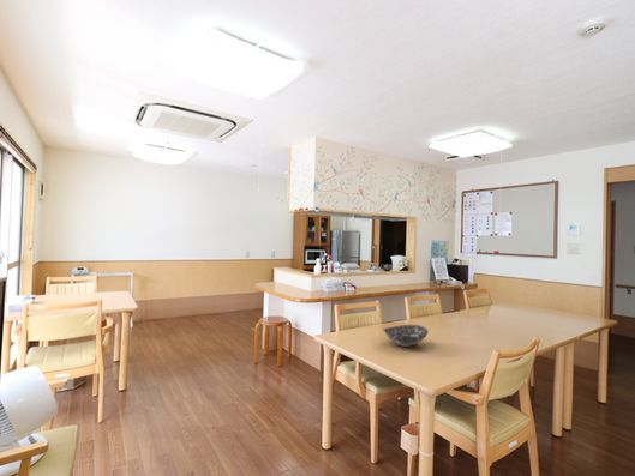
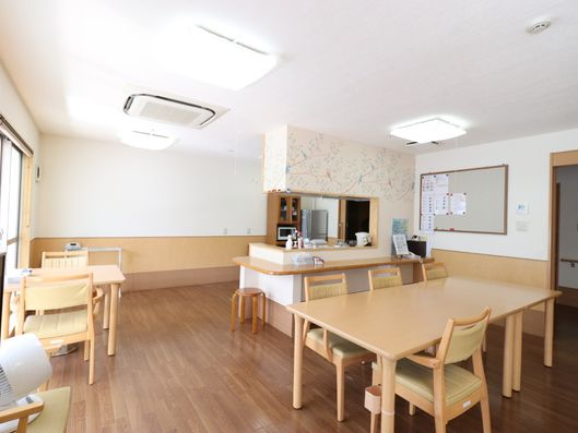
- bowl (405, 336)
